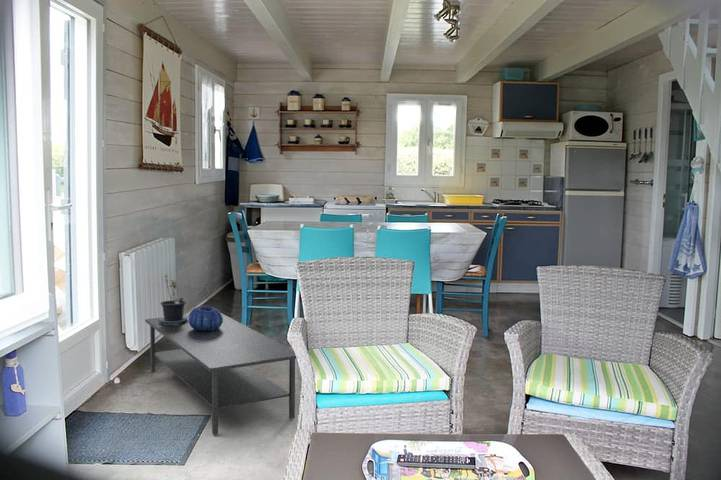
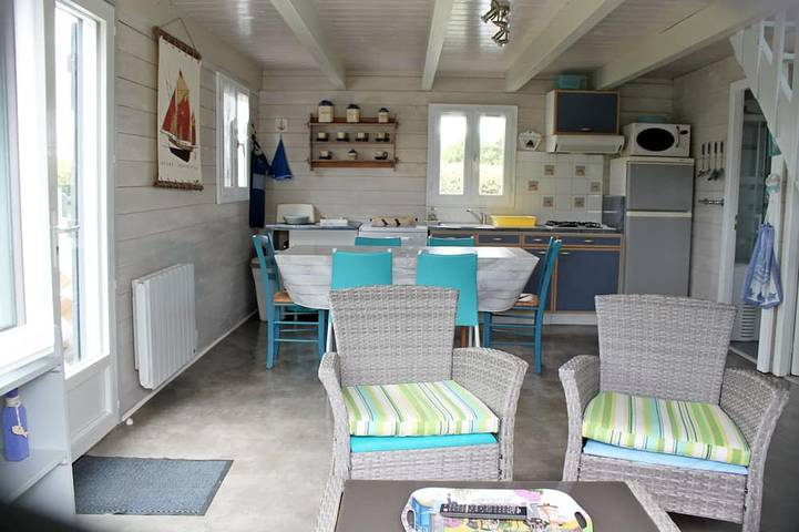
- coffee table (215, 363)
- potted plant (171, 297)
- decorative bowl (205, 318)
